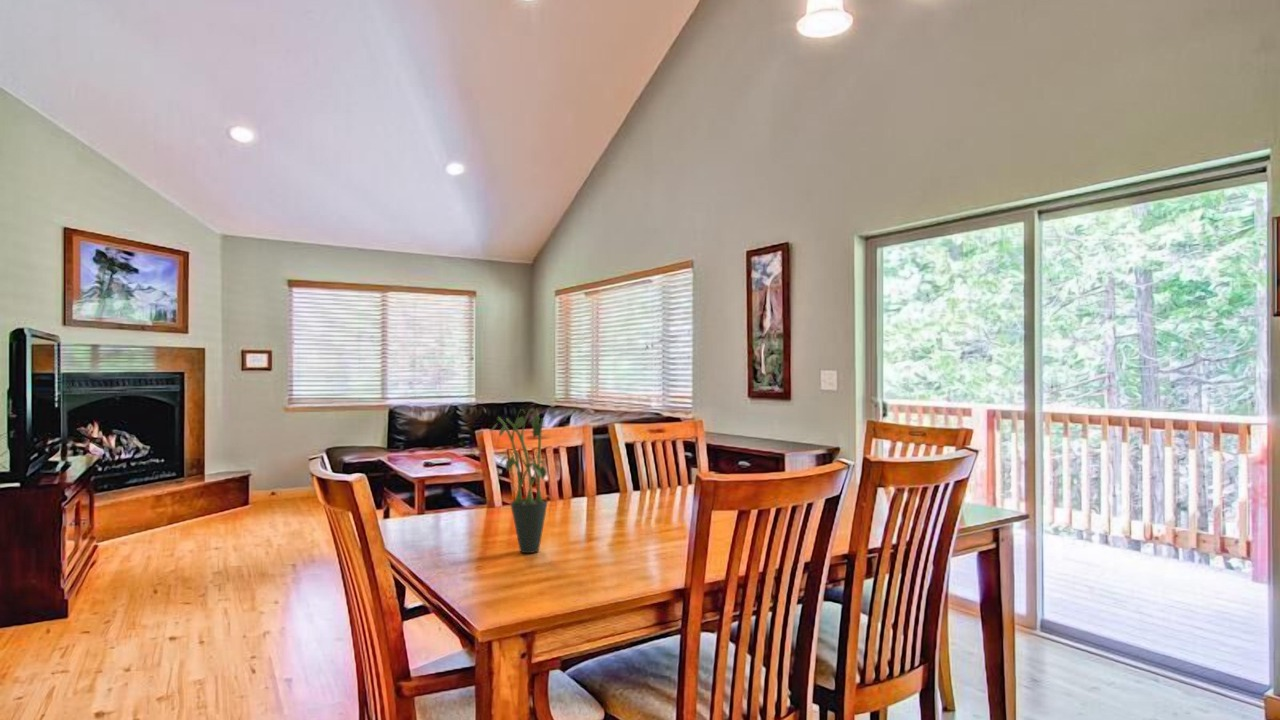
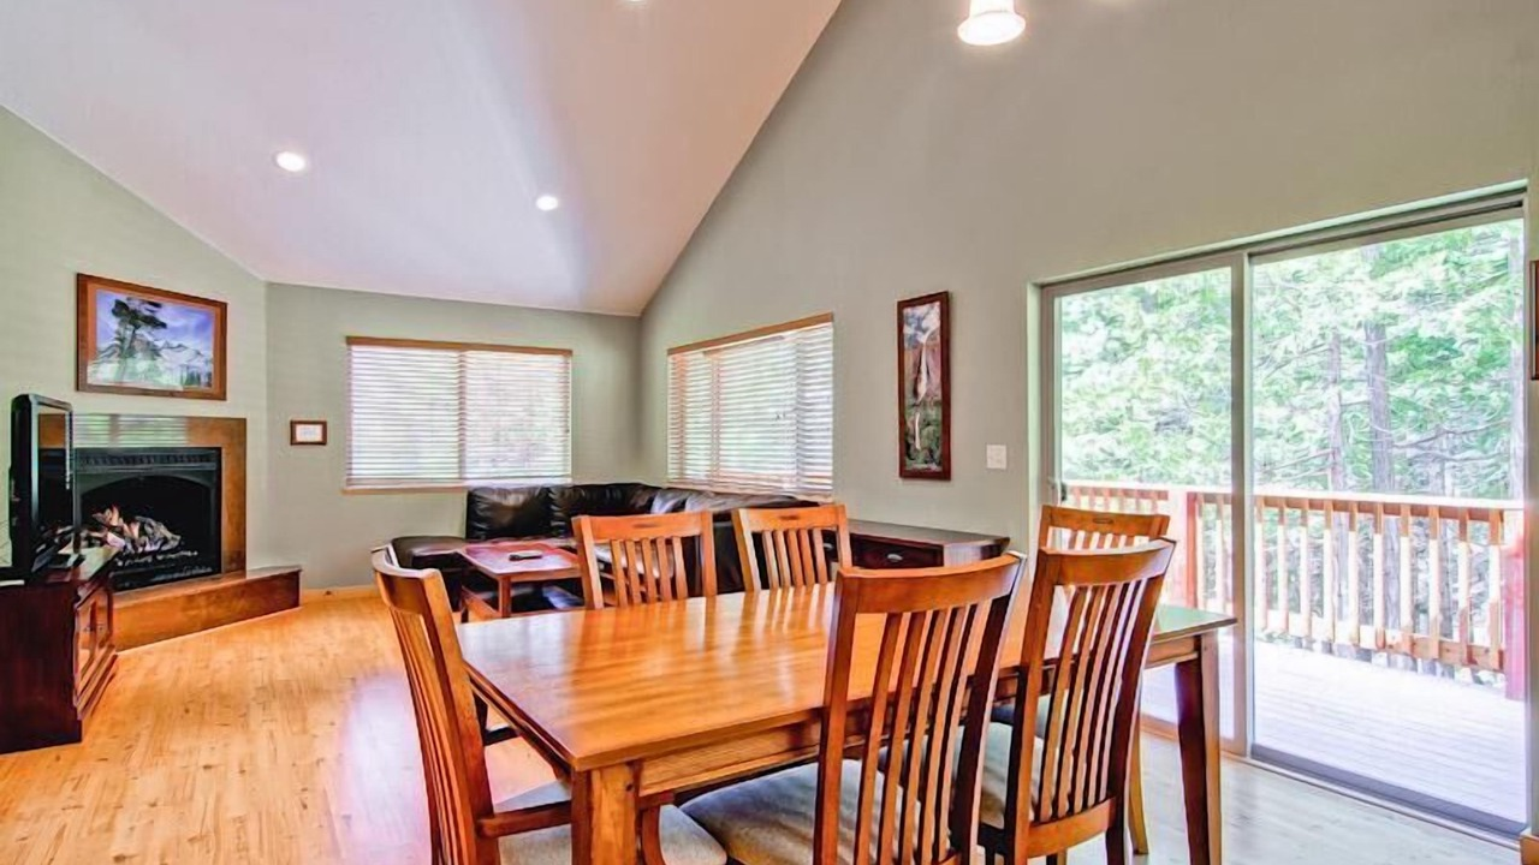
- potted plant (522, 479)
